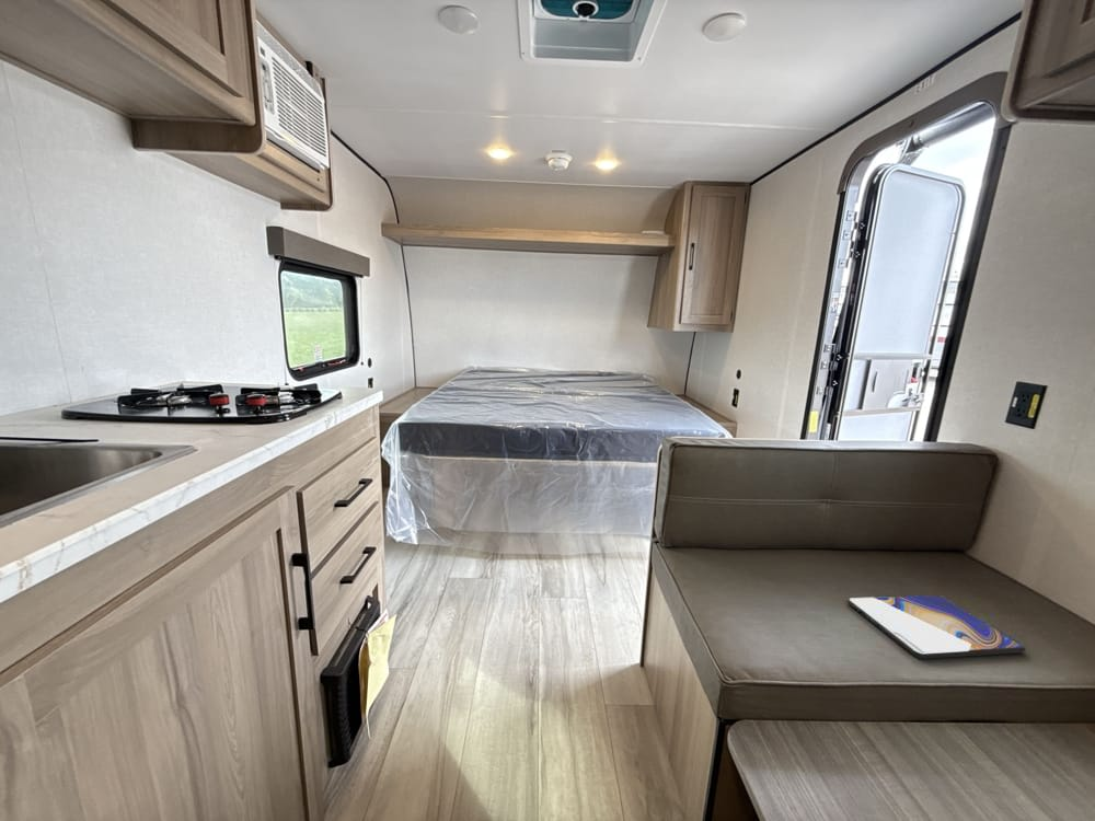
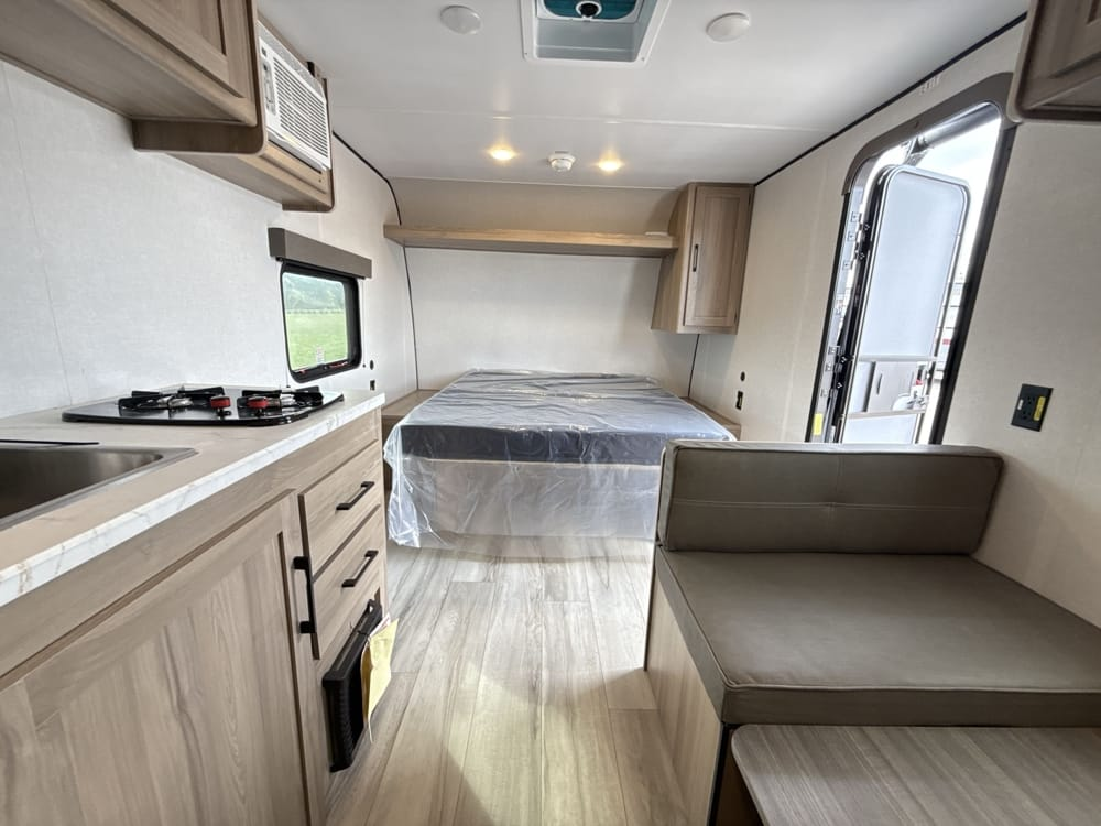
- tablet (930, 623)
